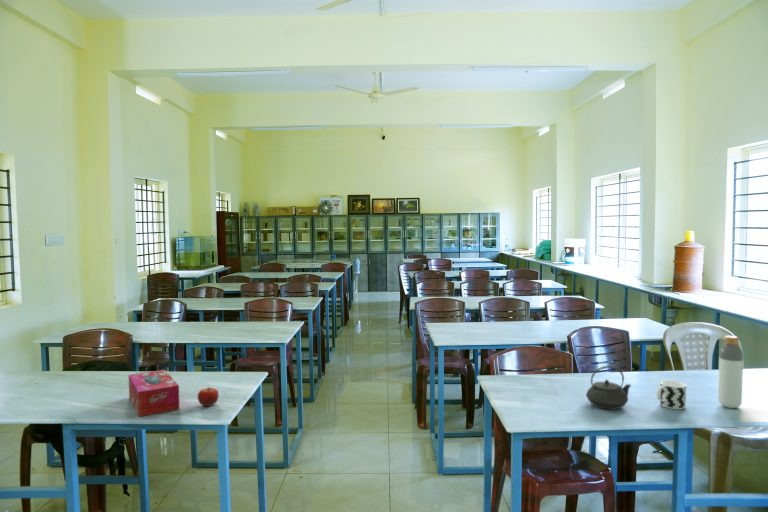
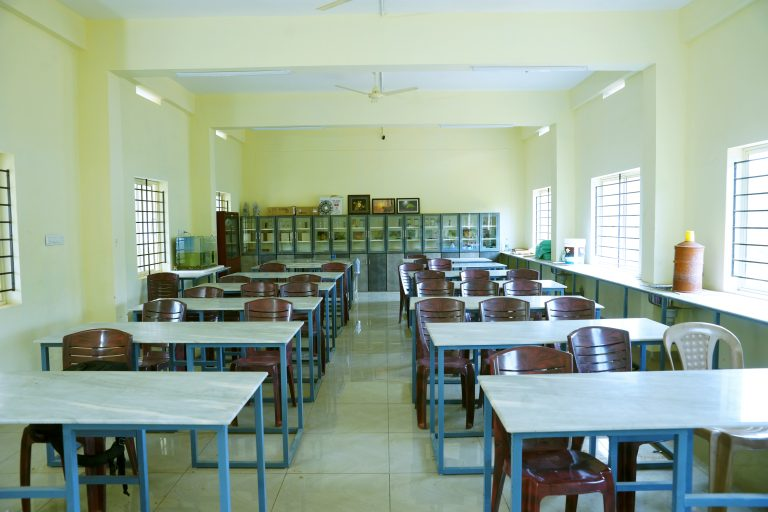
- fruit (208, 395)
- cup (669, 394)
- teapot (609, 385)
- tissue box (153, 391)
- bottle (730, 371)
